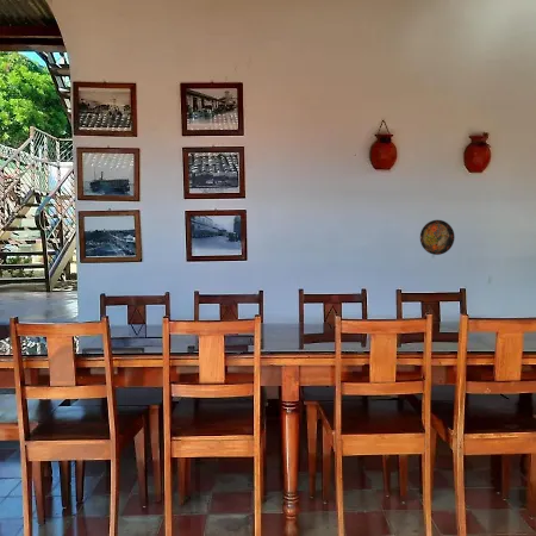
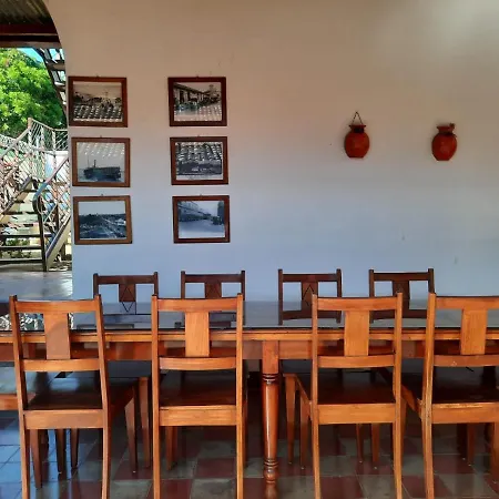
- decorative plate (436, 237)
